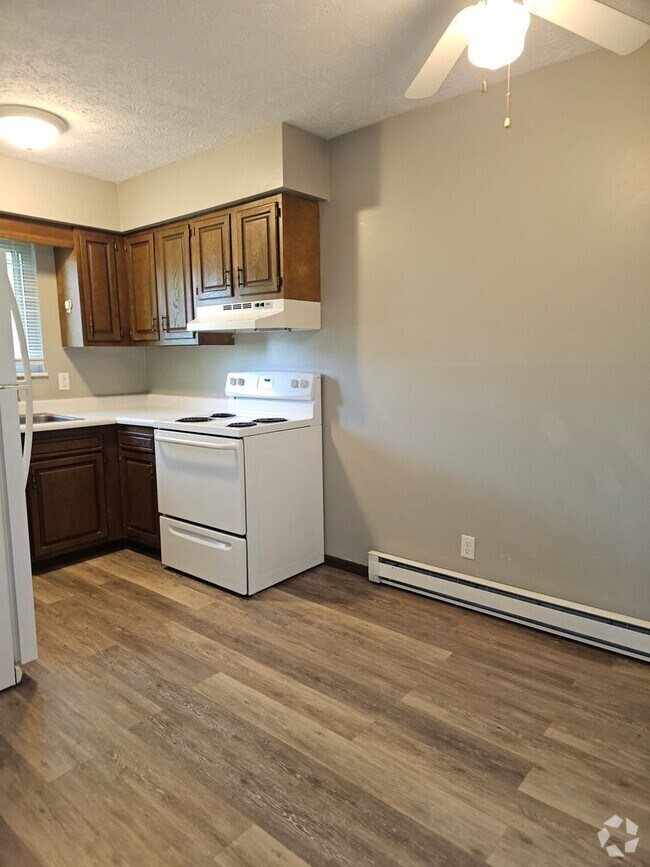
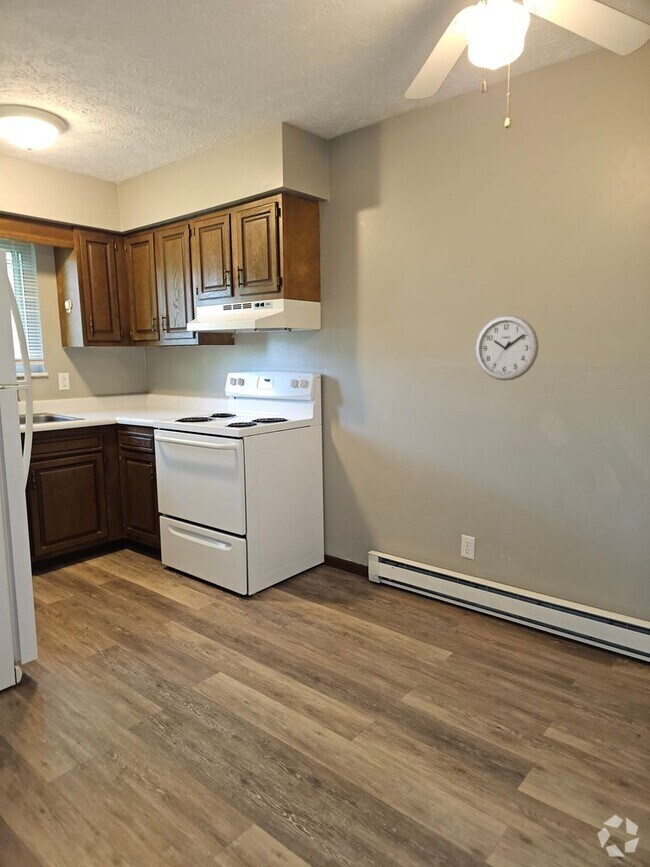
+ wall clock (505, 348)
